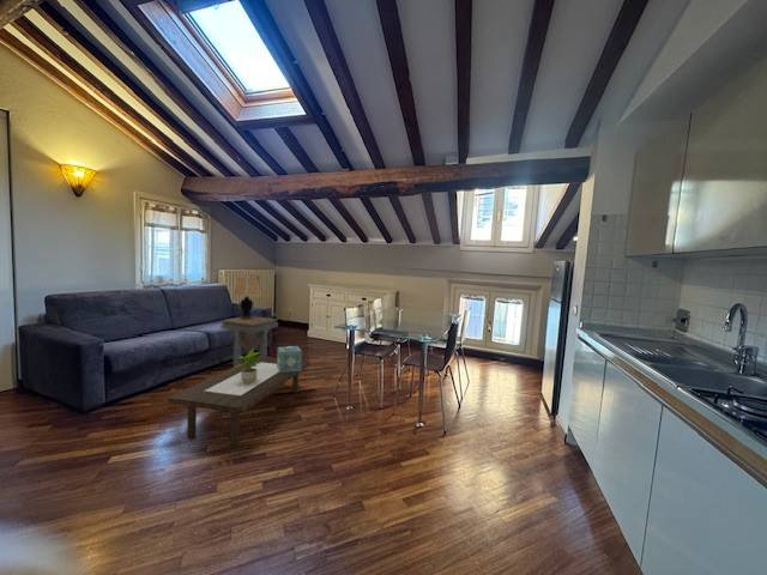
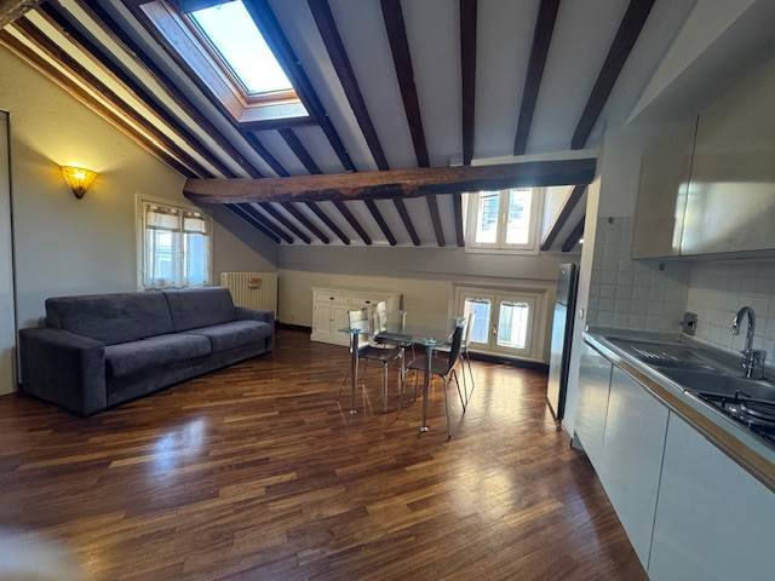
- potted plant (247, 365)
- coffee table (250, 393)
- table lamp (247, 297)
- decorative box (289, 357)
- side table (249, 343)
